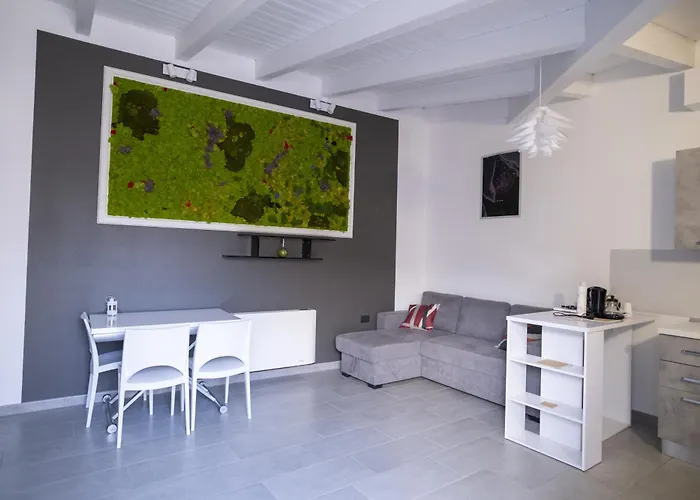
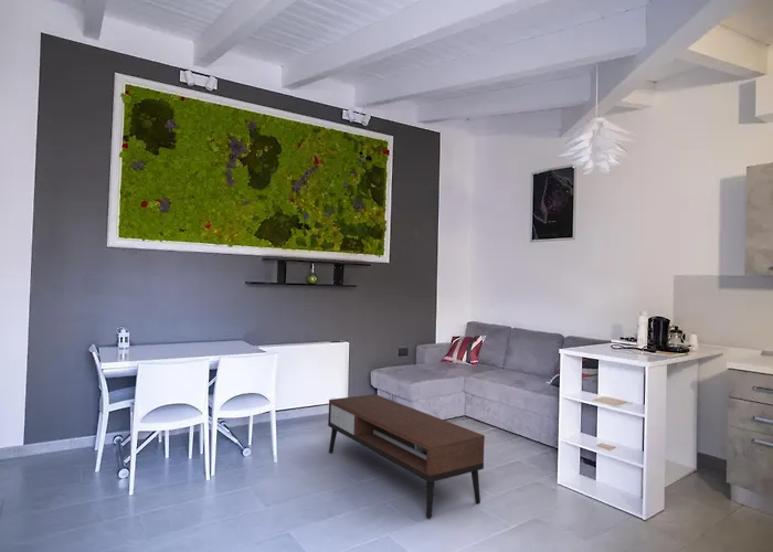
+ coffee table (396, 445)
